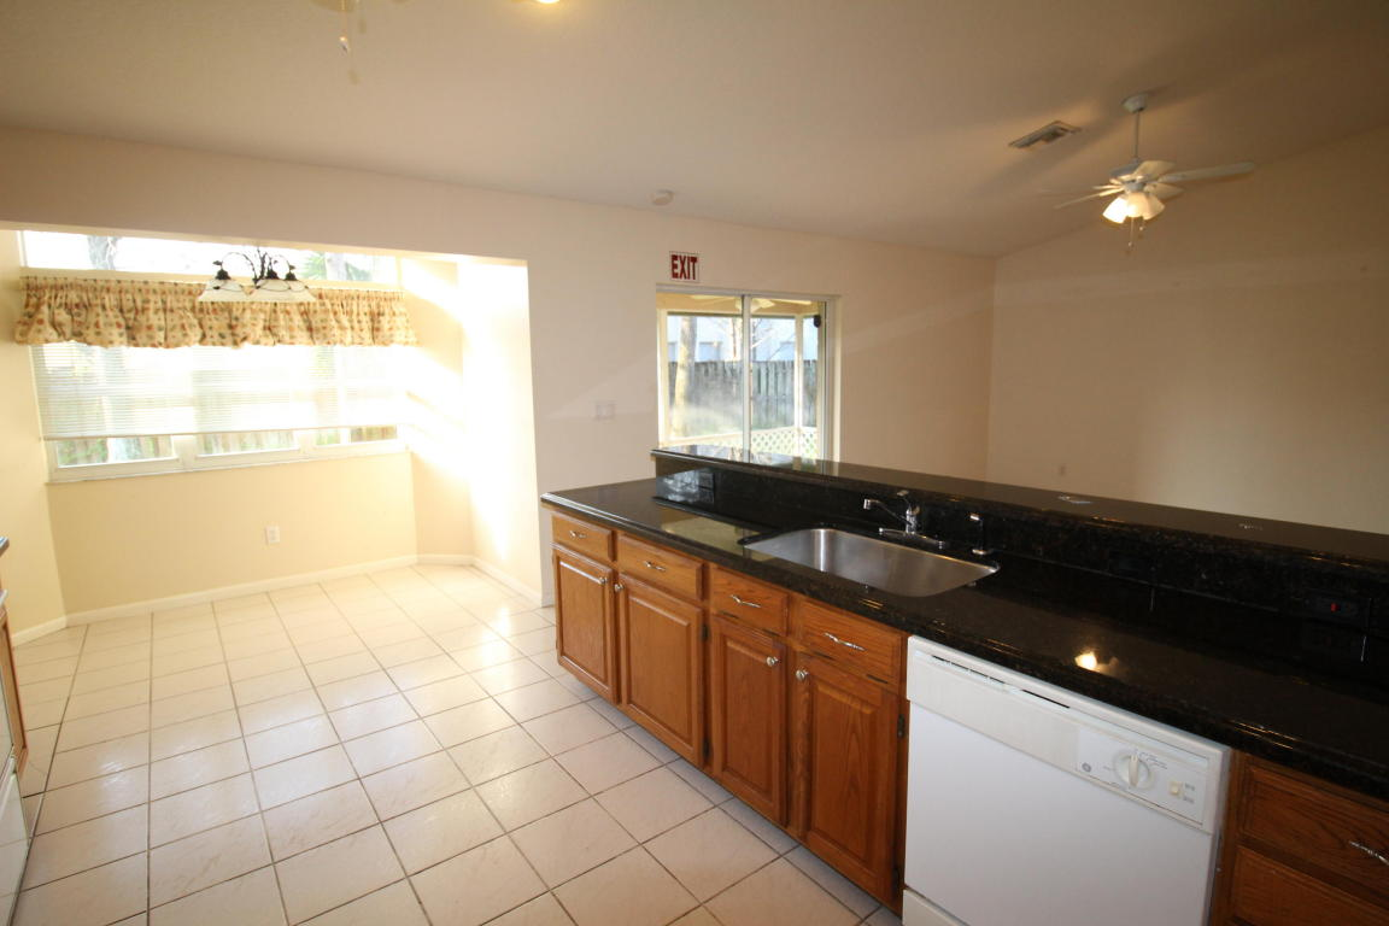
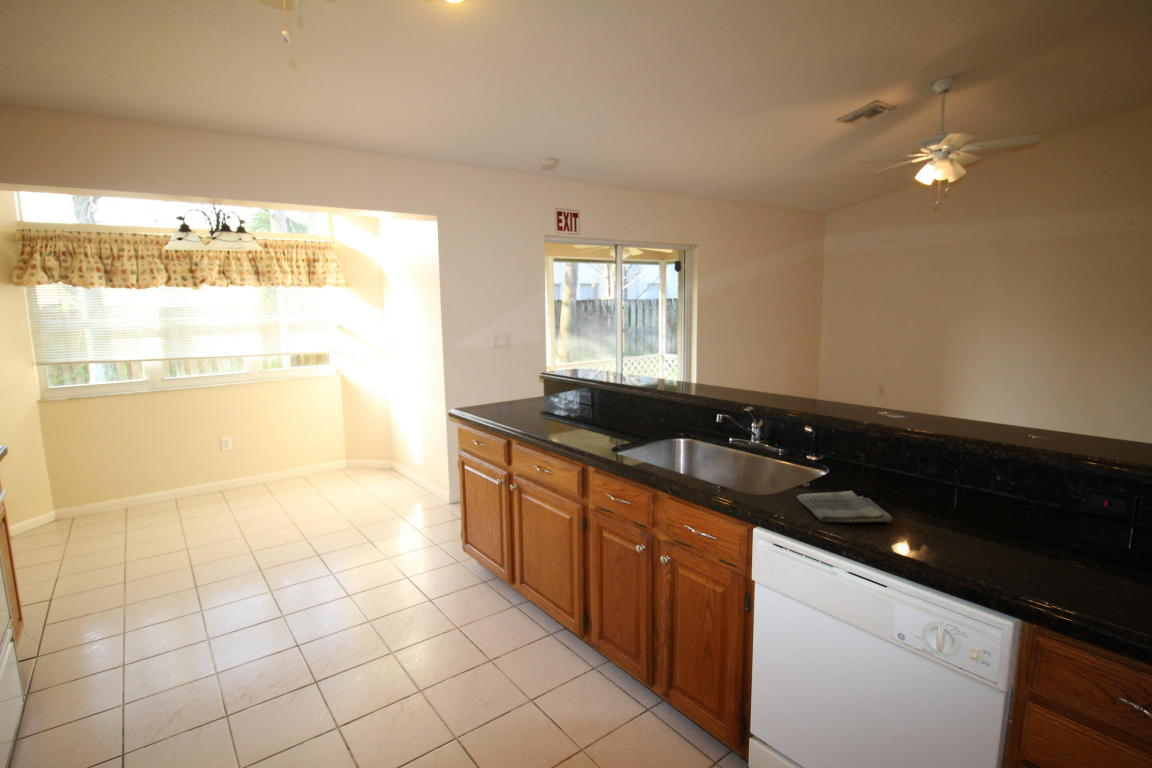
+ dish towel (842, 505)
